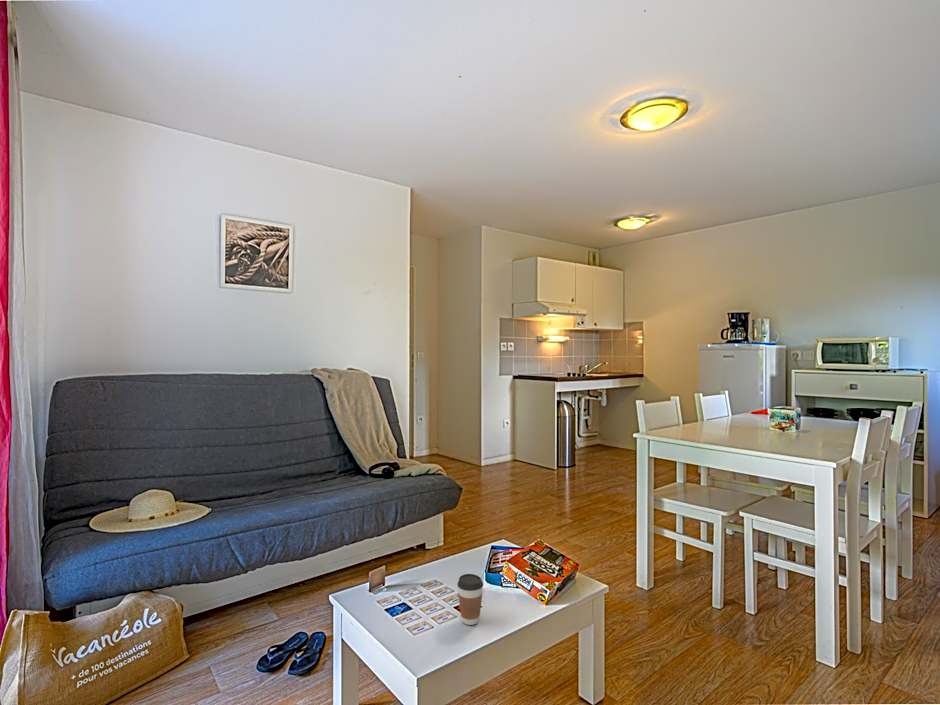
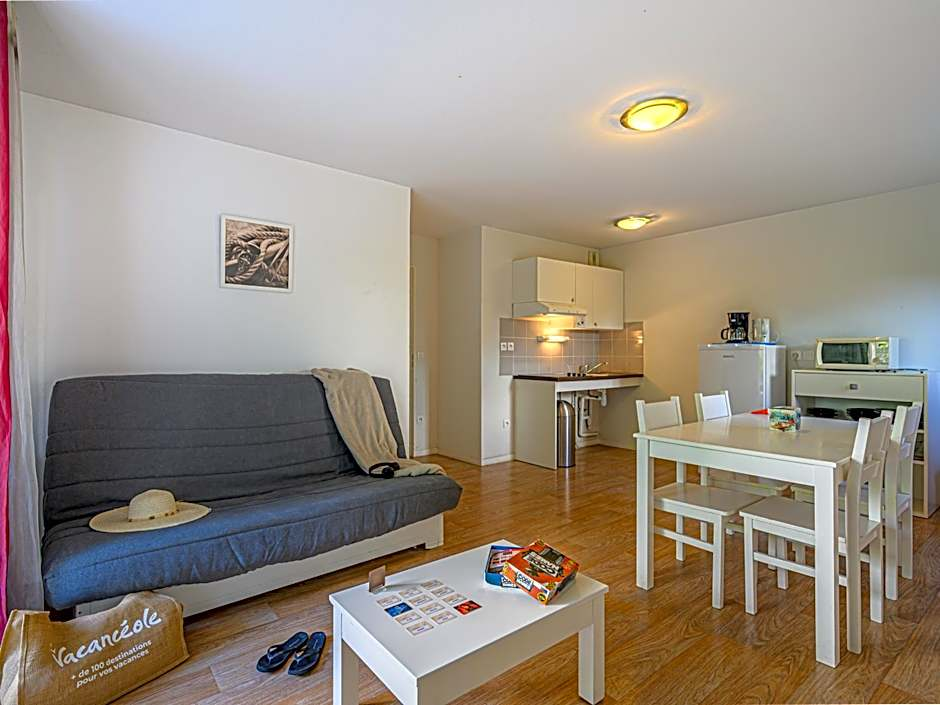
- coffee cup (470, 599)
